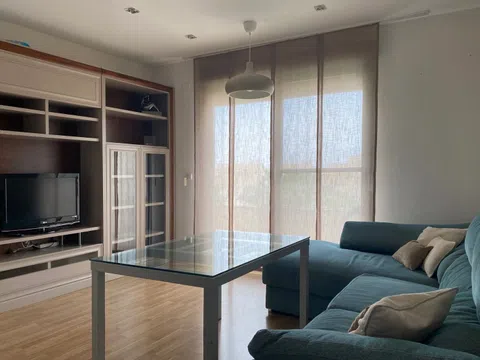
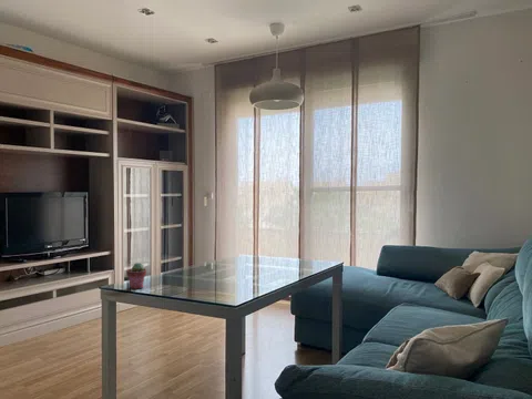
+ potted succulent (136, 275)
